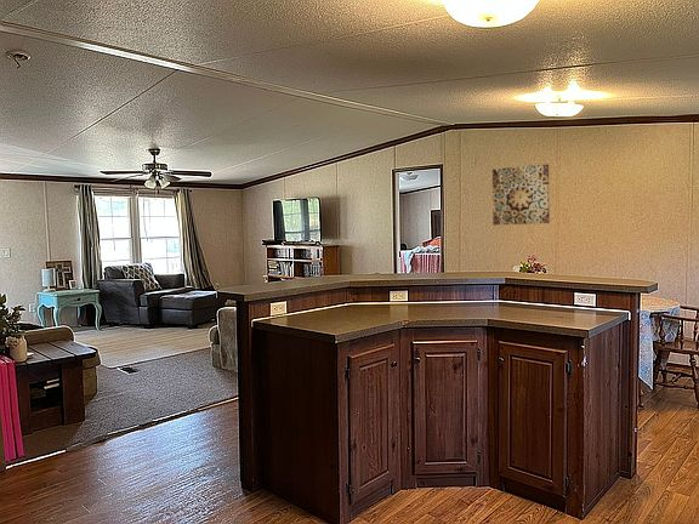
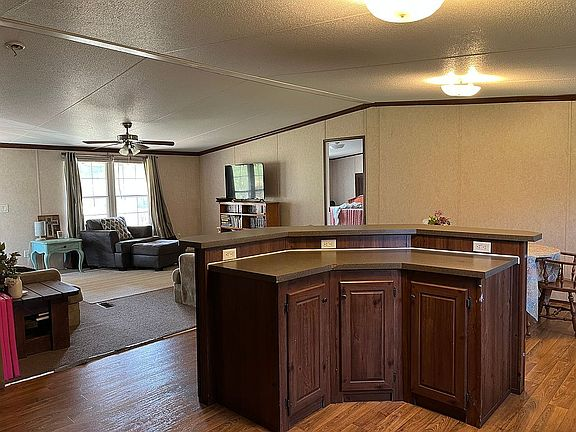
- wall art (519, 195)
